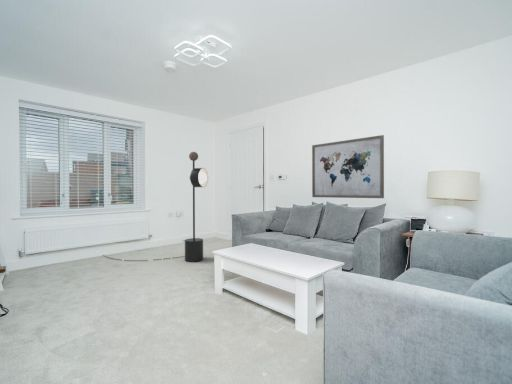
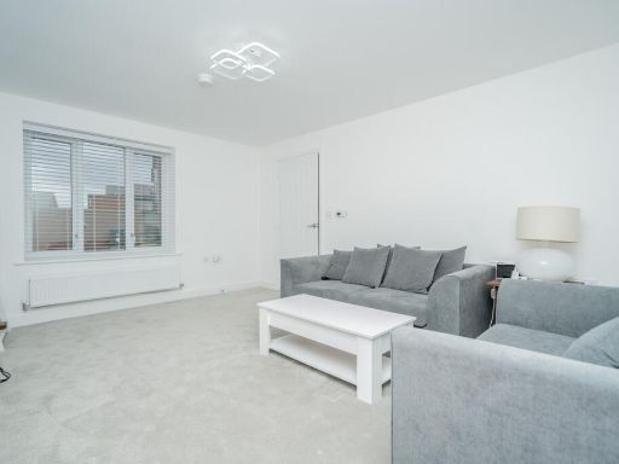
- wall art (344, 169)
- floor lamp (193, 205)
